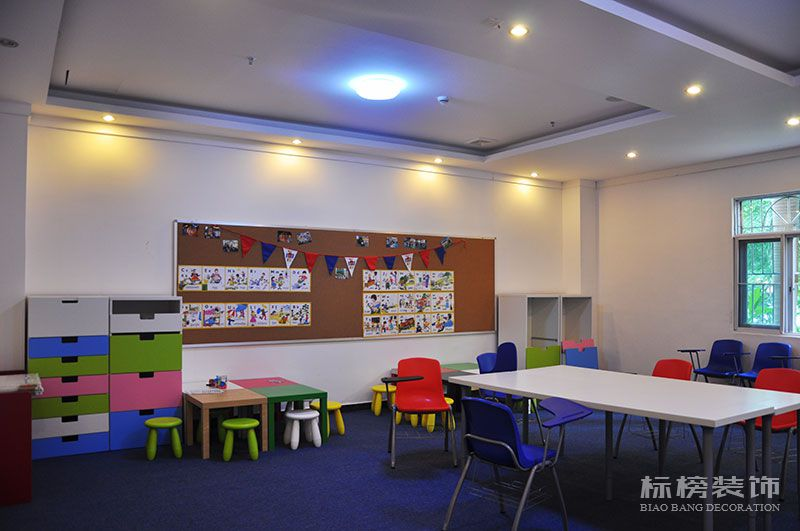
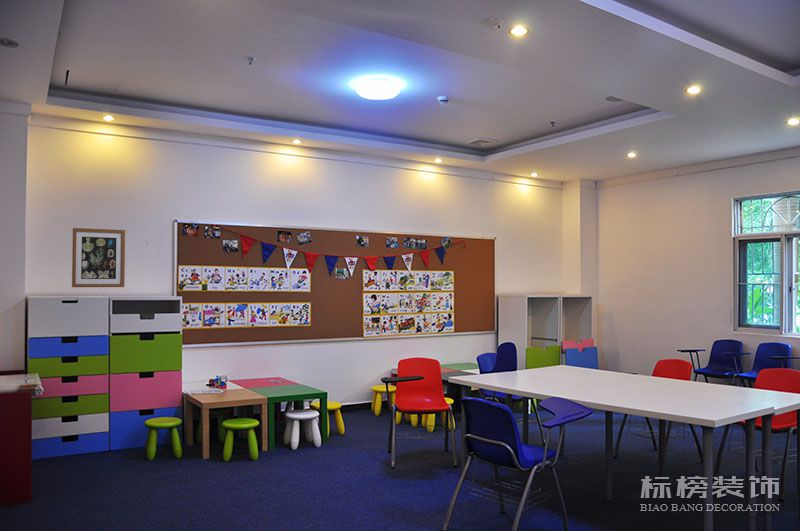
+ wall art (99, 258)
